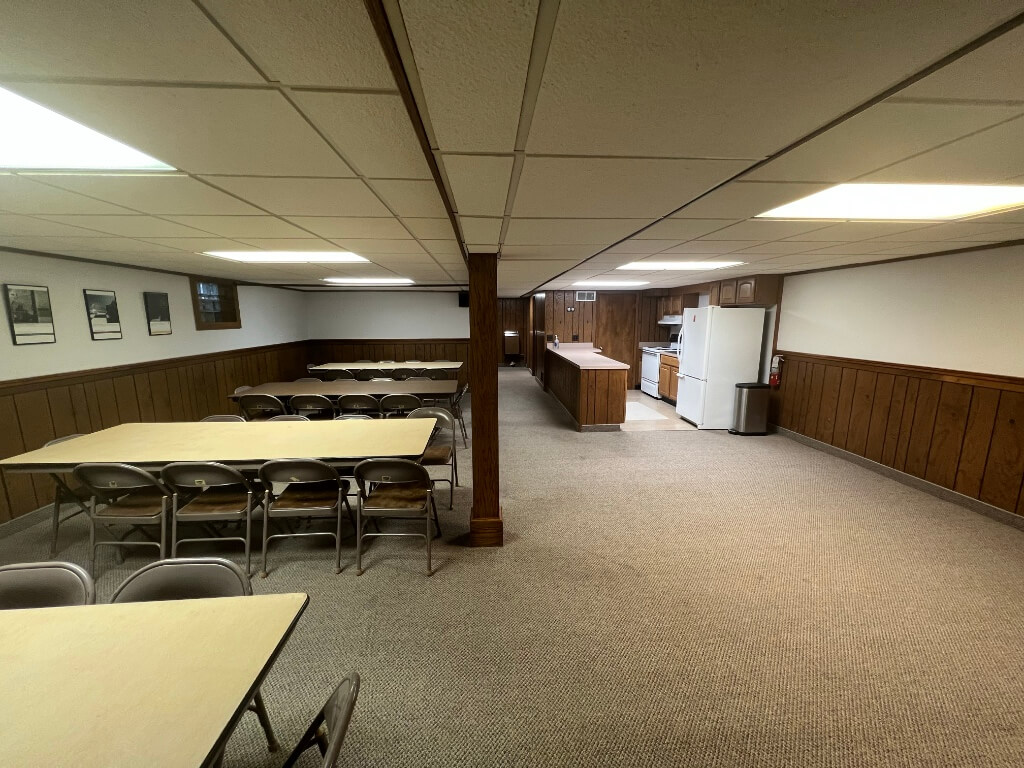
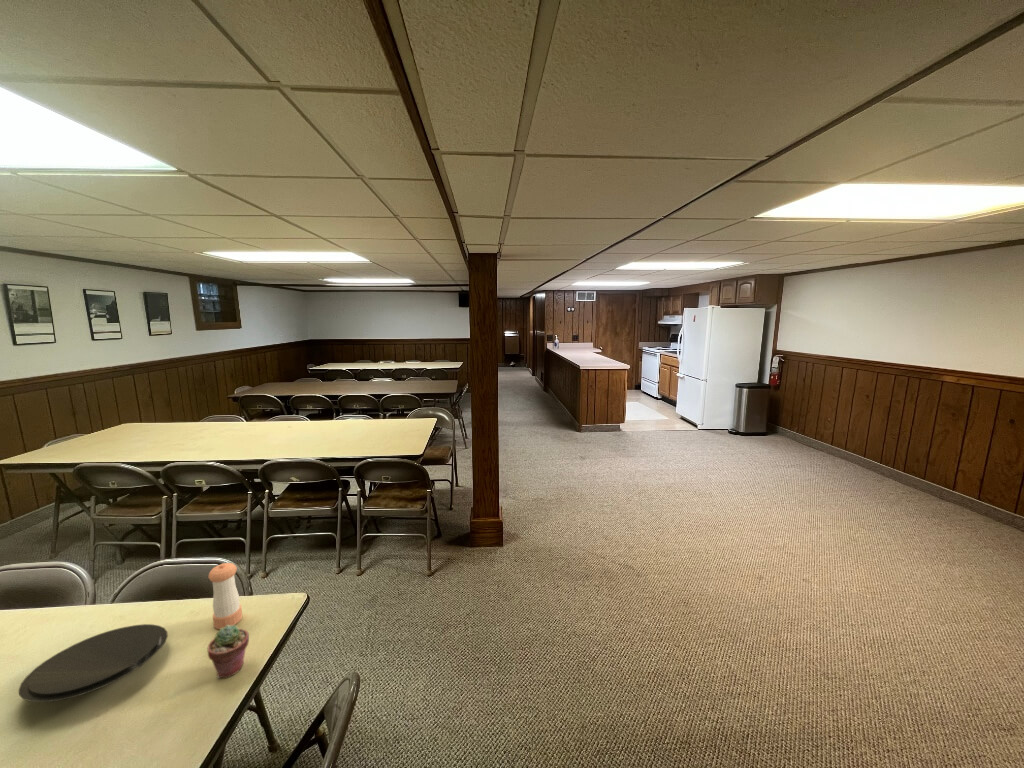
+ potted succulent (229, 648)
+ plate (100, 662)
+ pepper shaker (225, 592)
